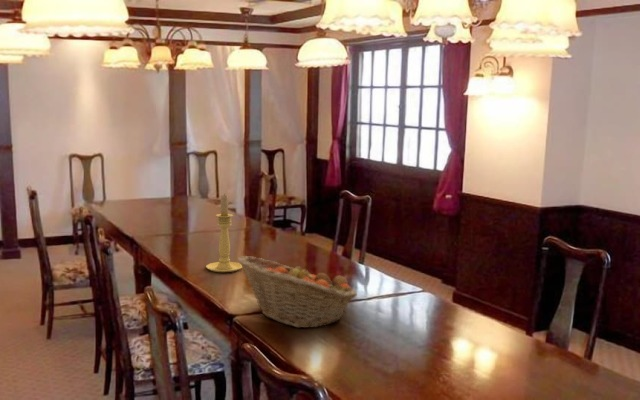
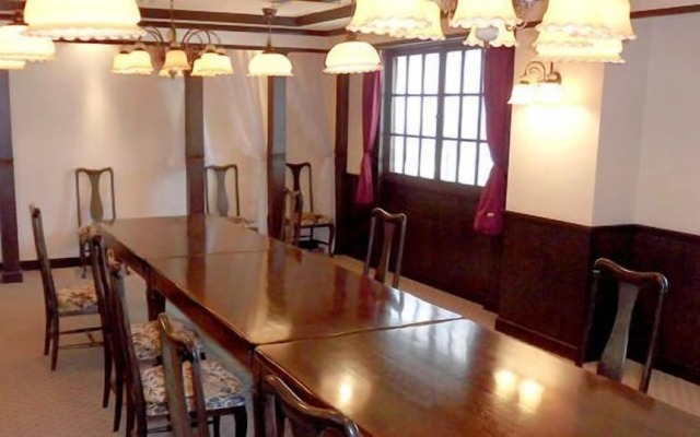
- candle holder (224, 231)
- fruit basket (295, 286)
